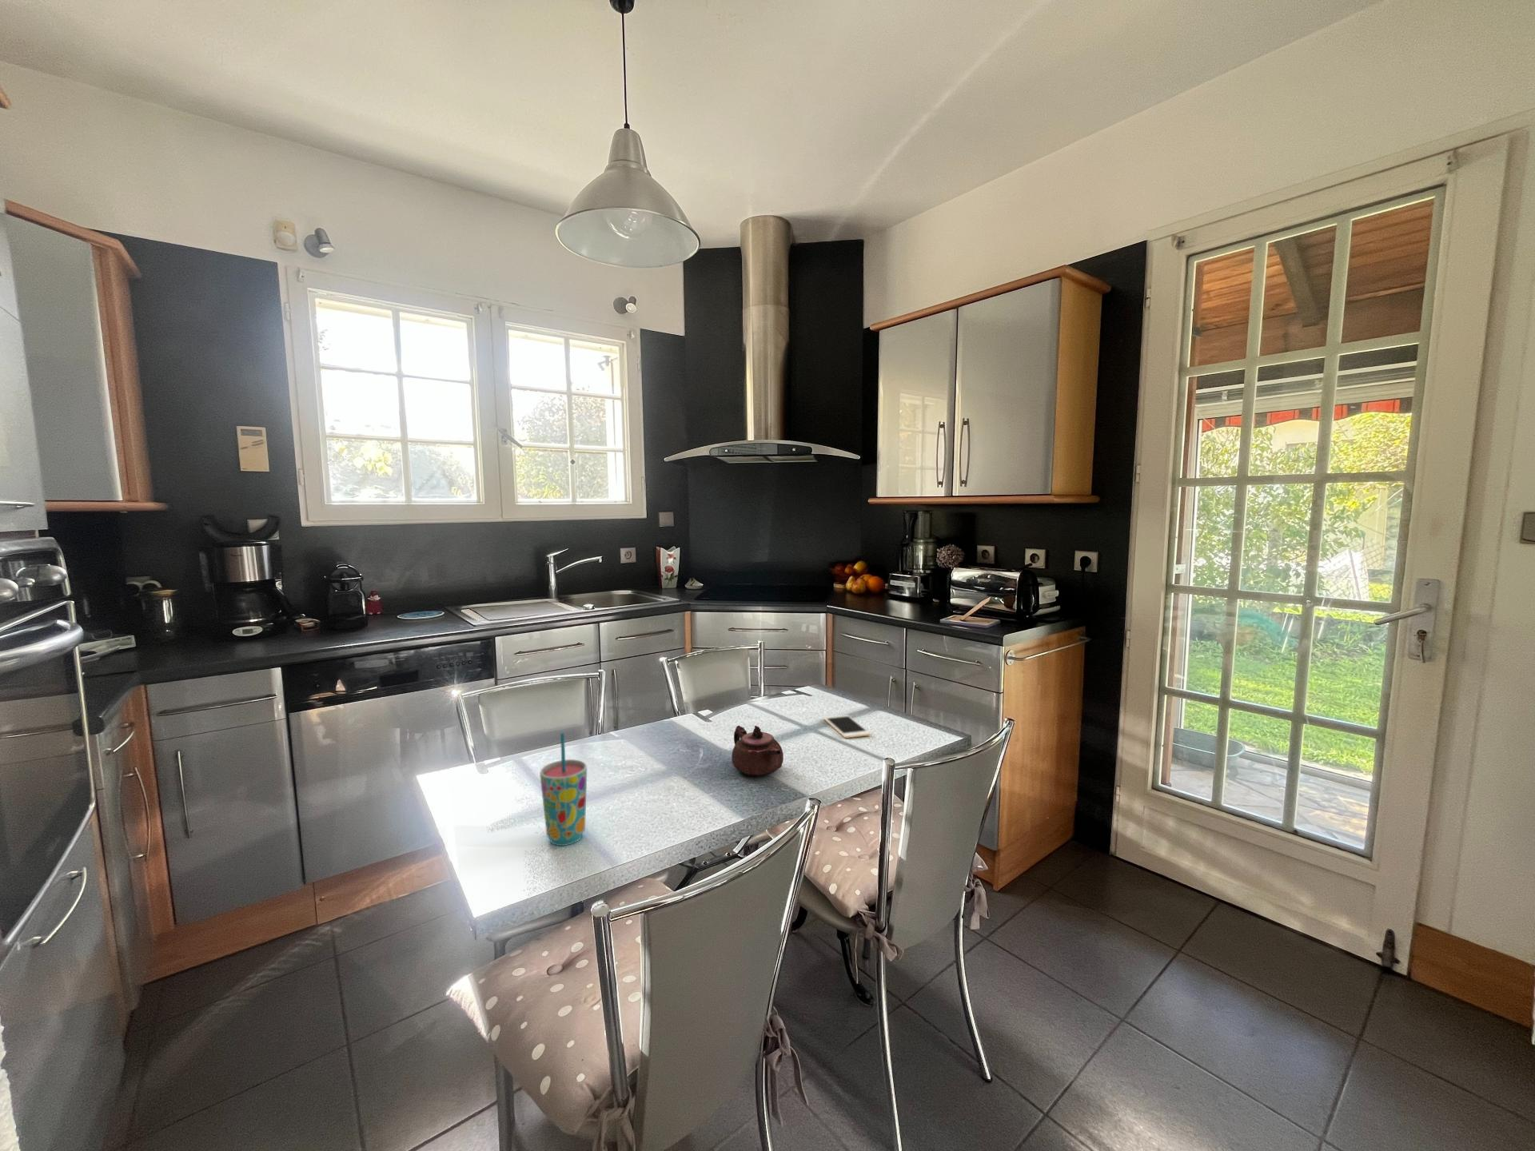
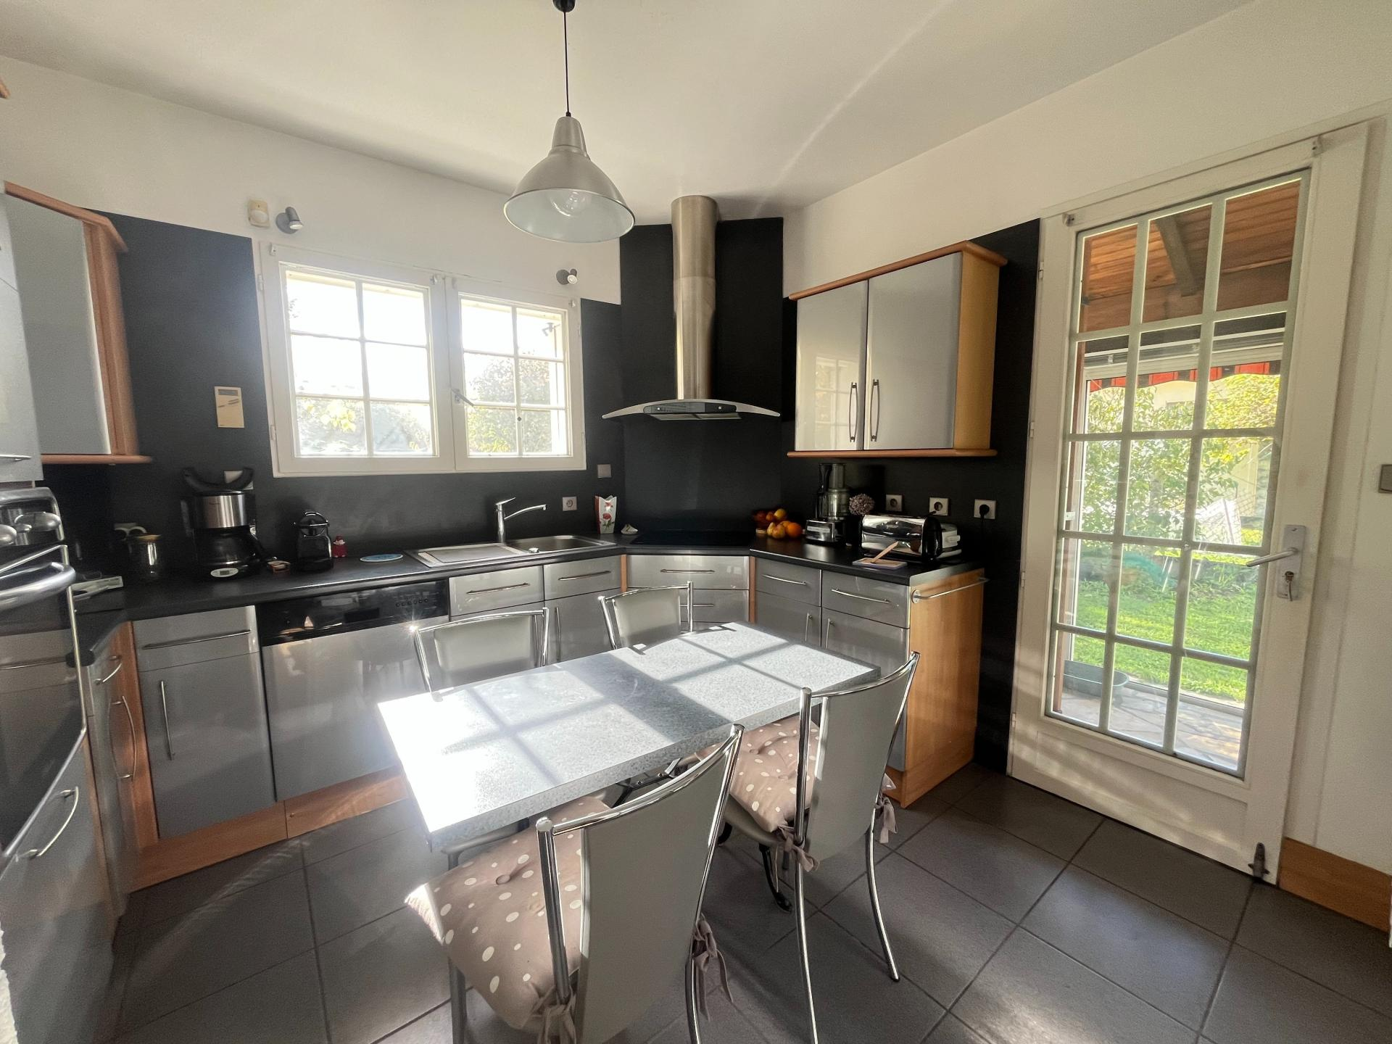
- teapot (757, 746)
- cup (563, 786)
- cell phone (846, 725)
